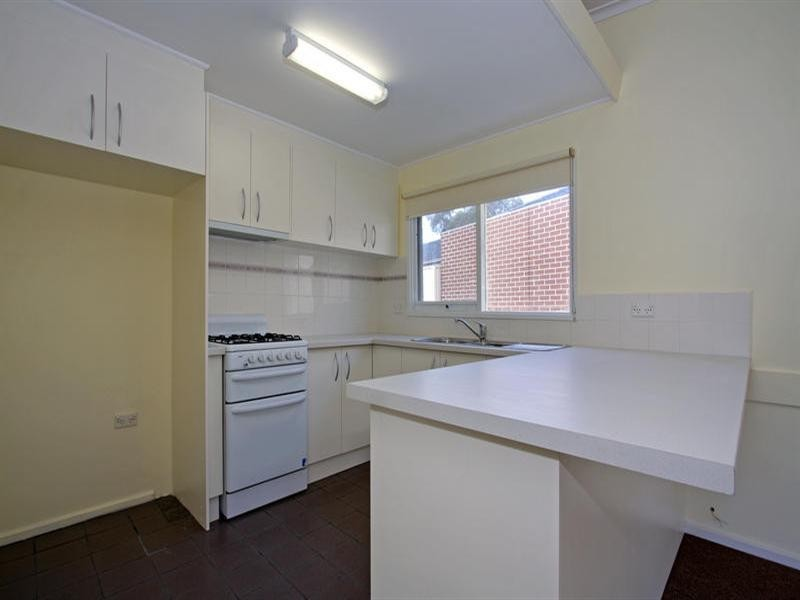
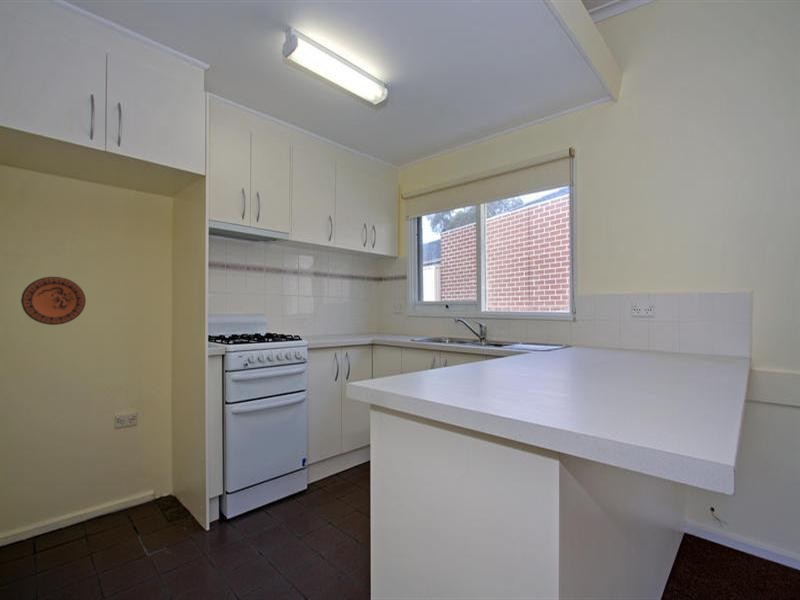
+ decorative plate (54, 300)
